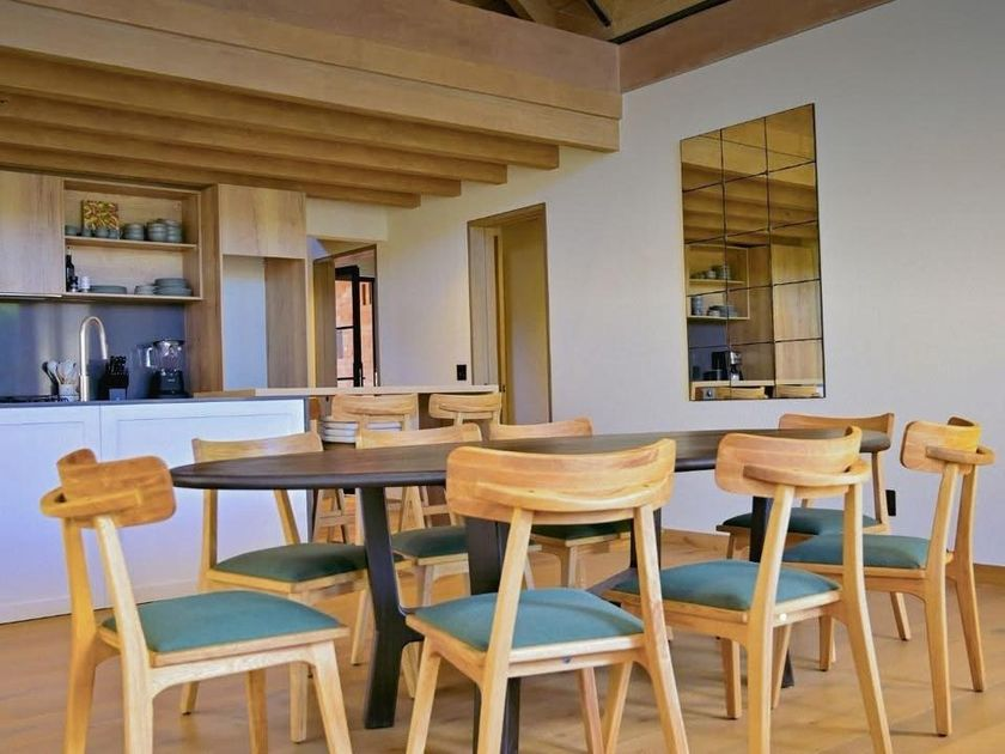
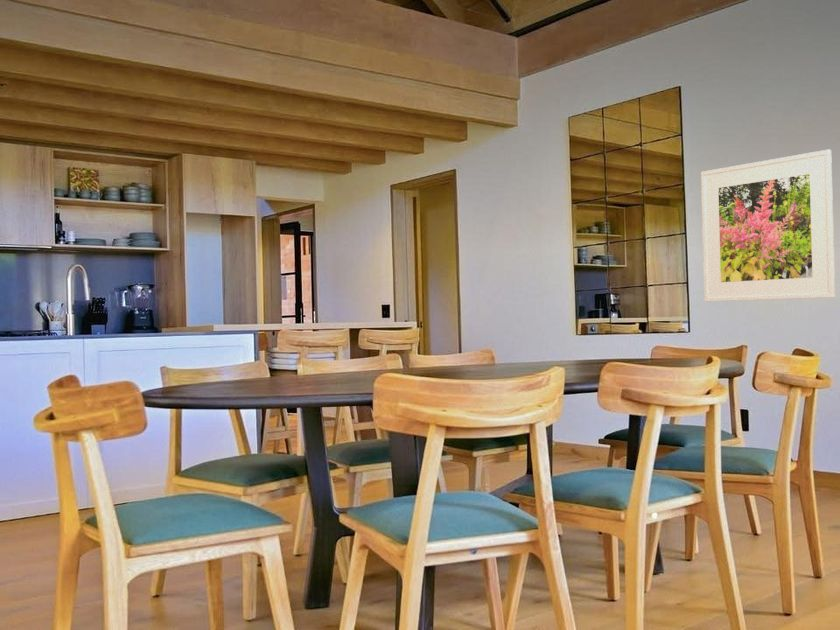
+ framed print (763, 230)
